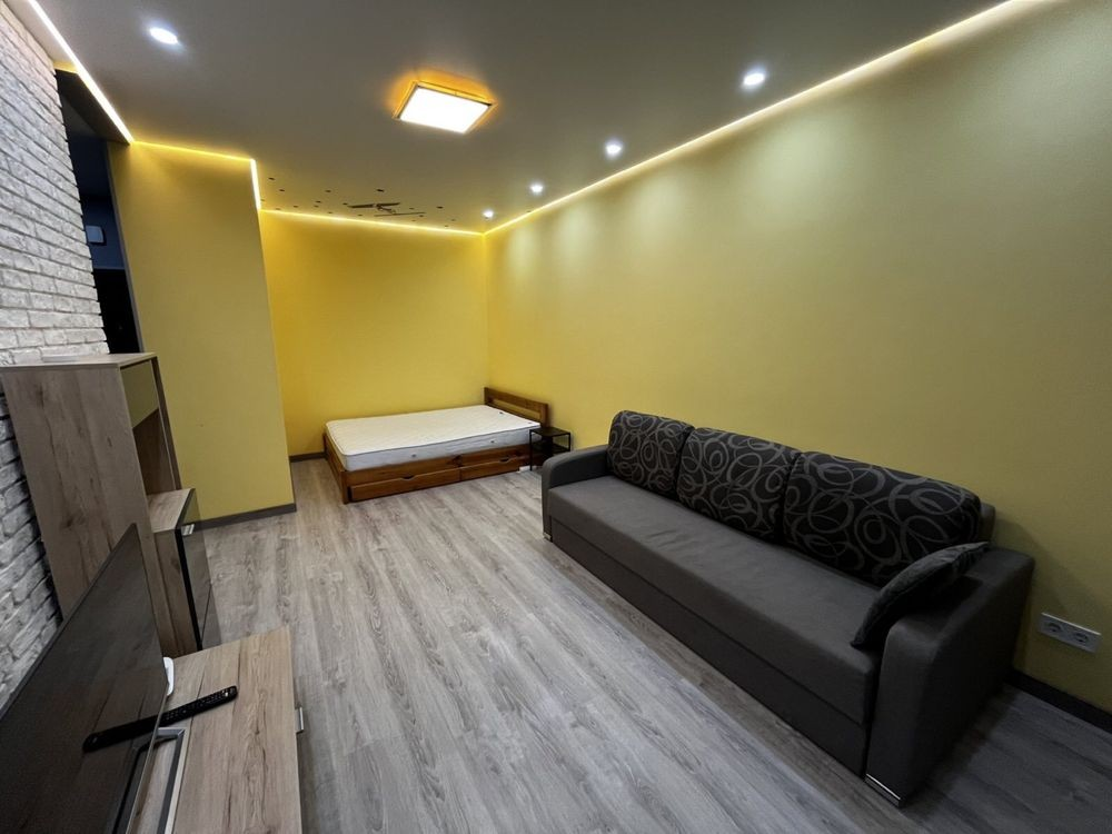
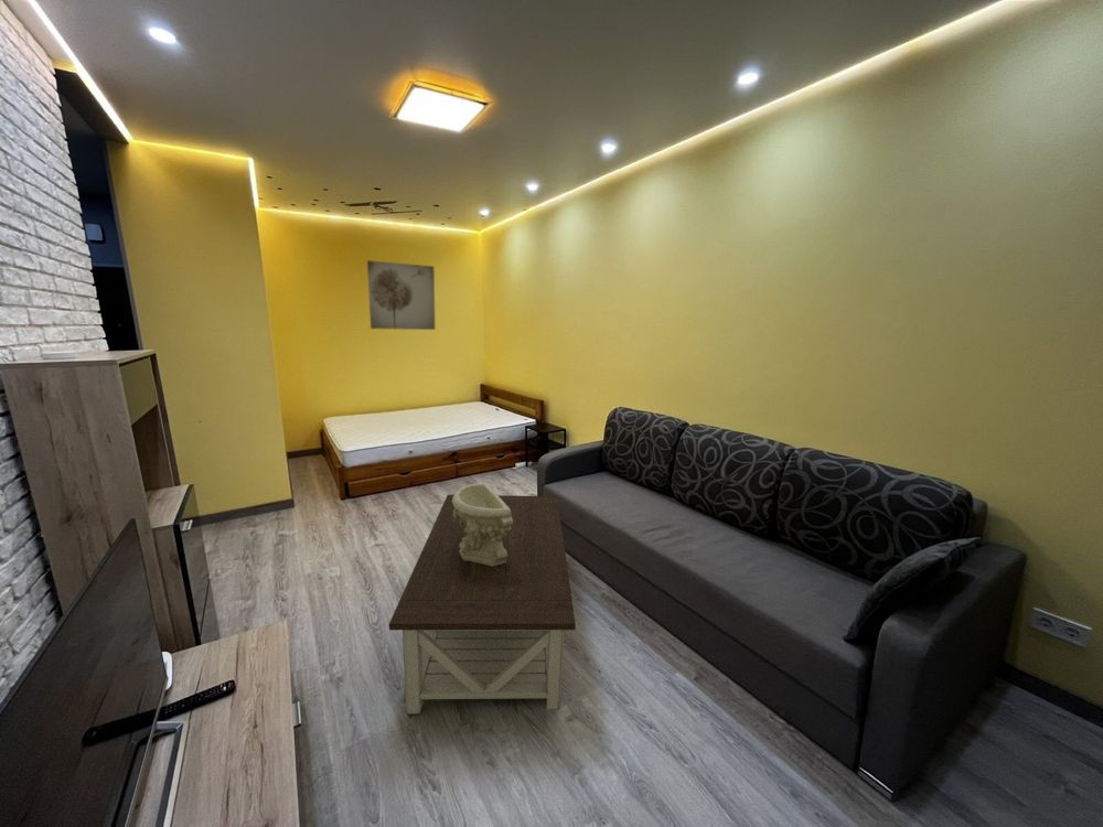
+ wall art (403, 297)
+ decorative bowl (481, 523)
+ coffee table (494, 581)
